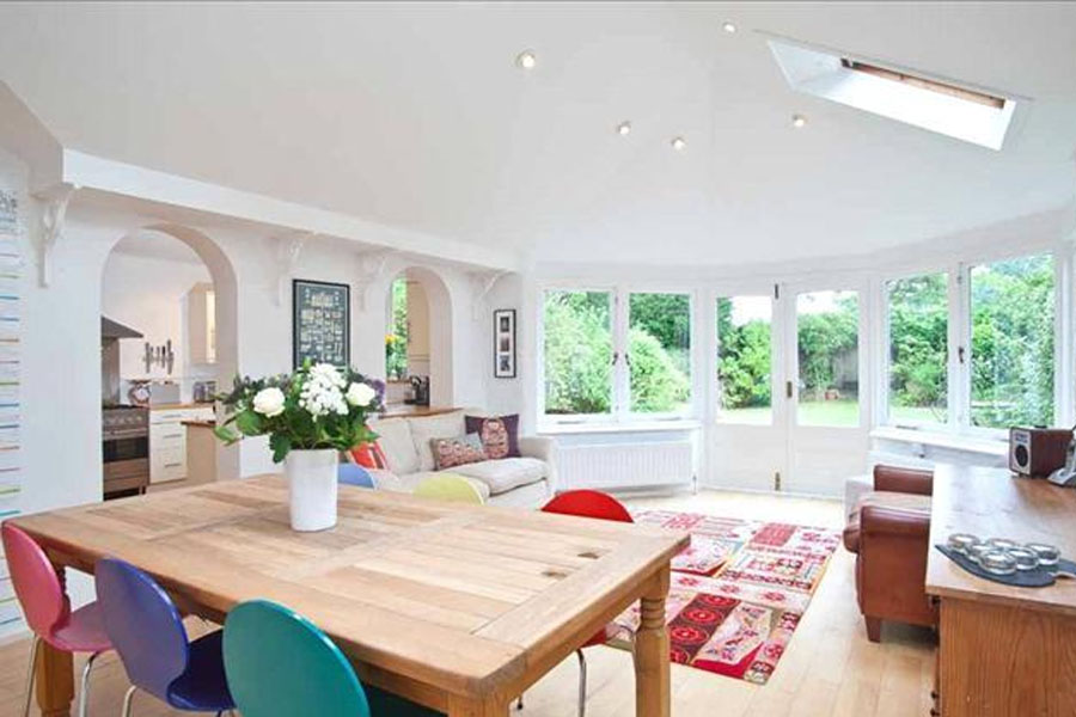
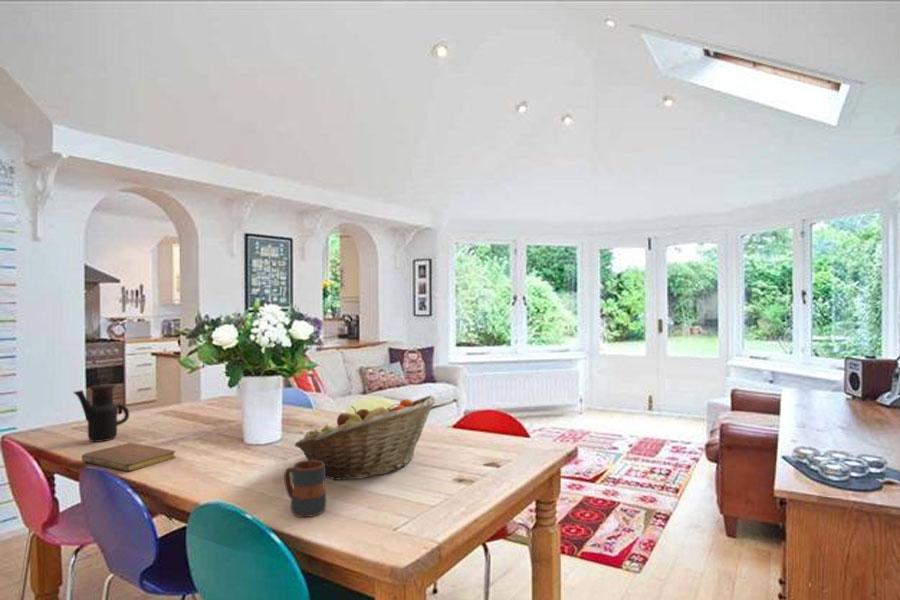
+ fruit basket (370, 431)
+ notebook (129, 456)
+ mug (303, 486)
+ teapot (102, 407)
